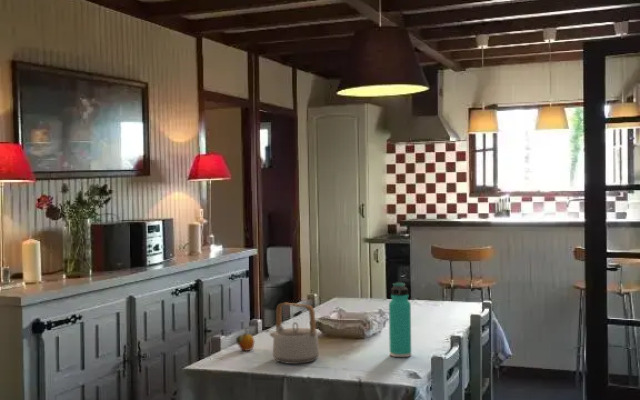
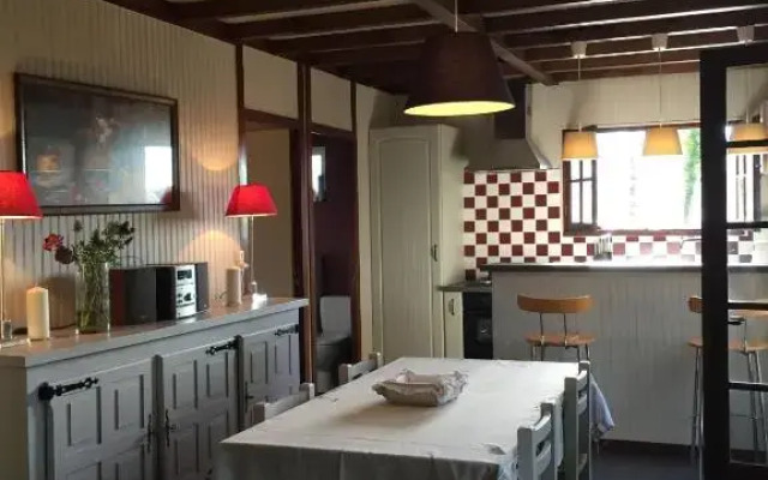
- fruit (243, 340)
- teapot (292, 331)
- thermos bottle (400, 318)
